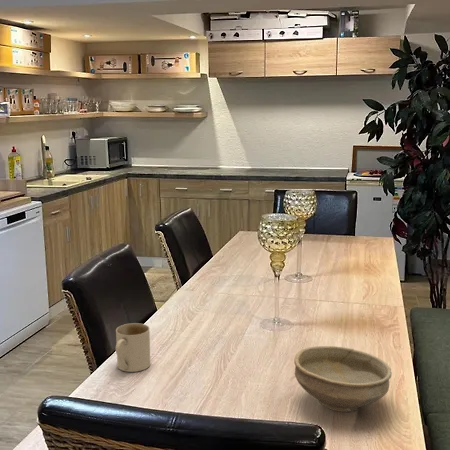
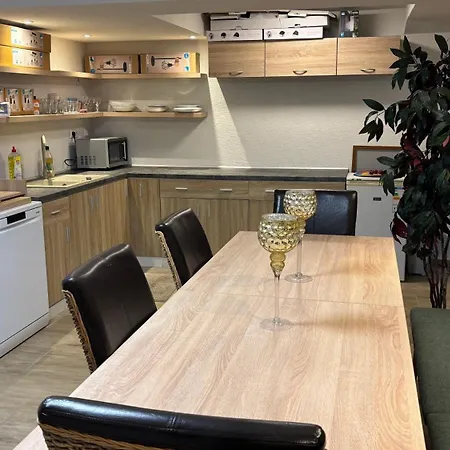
- mug (129, 349)
- bowl (341, 381)
